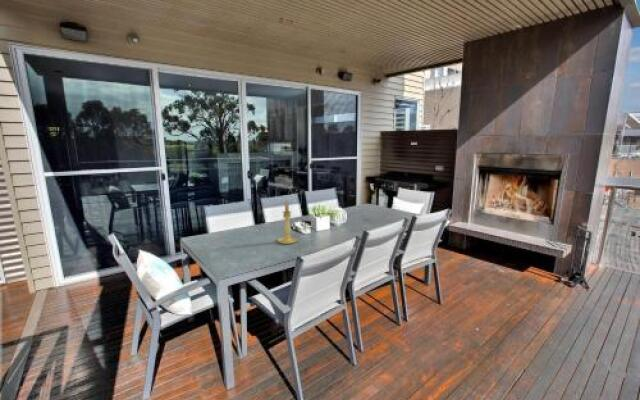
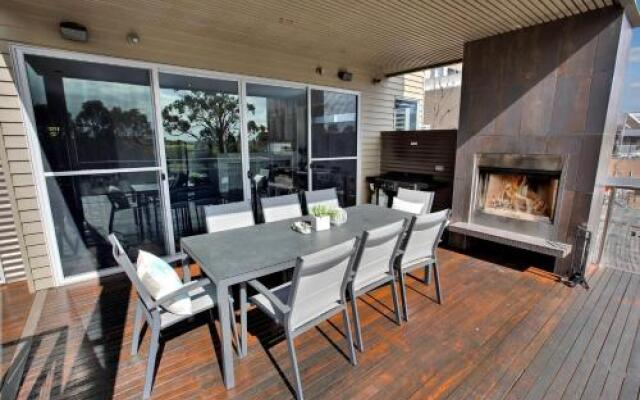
- candle holder (287, 220)
